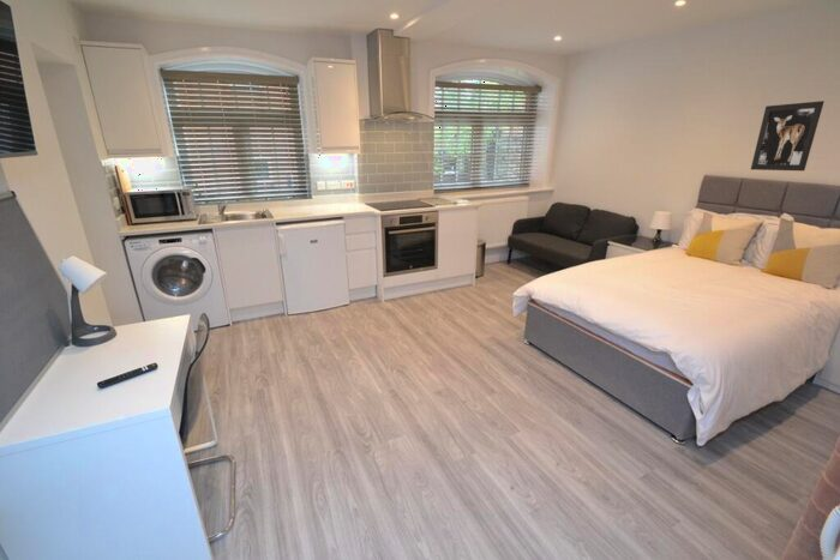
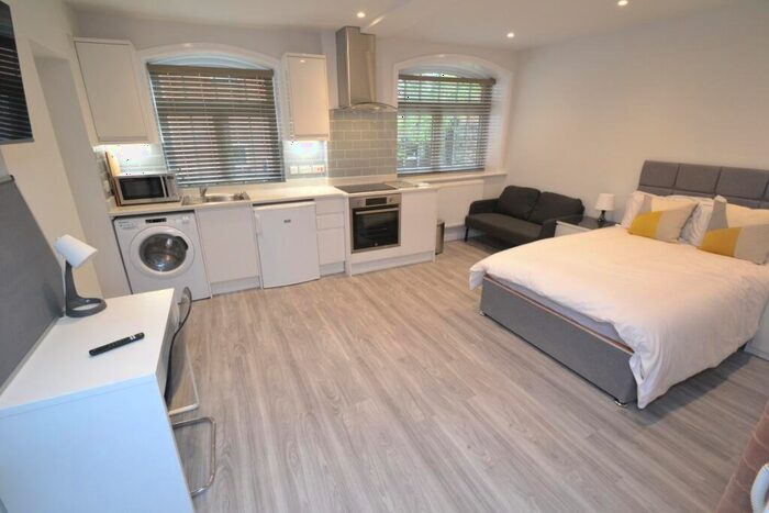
- wall art (784, 137)
